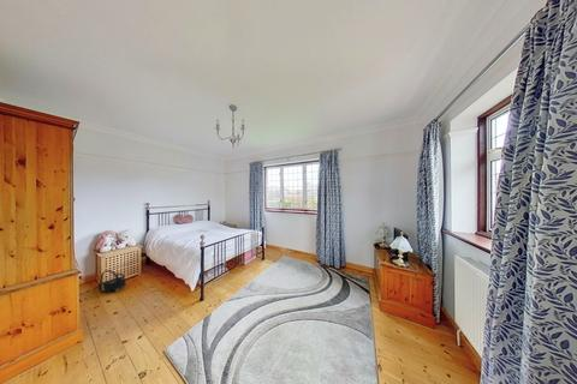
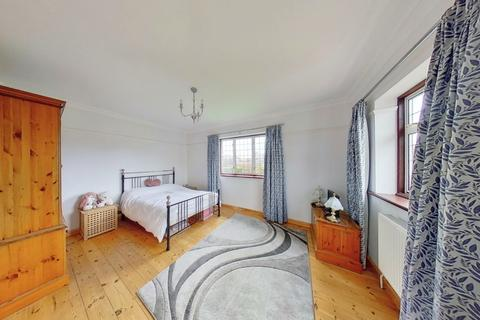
- backpack (115, 280)
